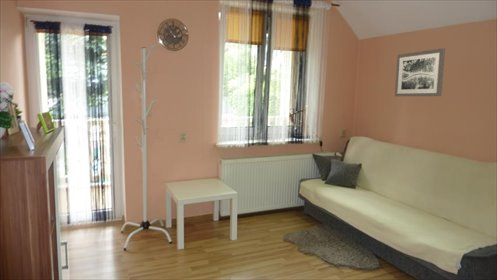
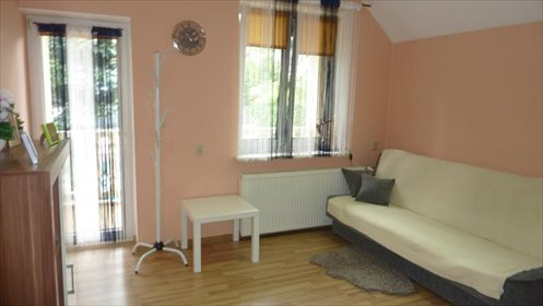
- wall art (418, 74)
